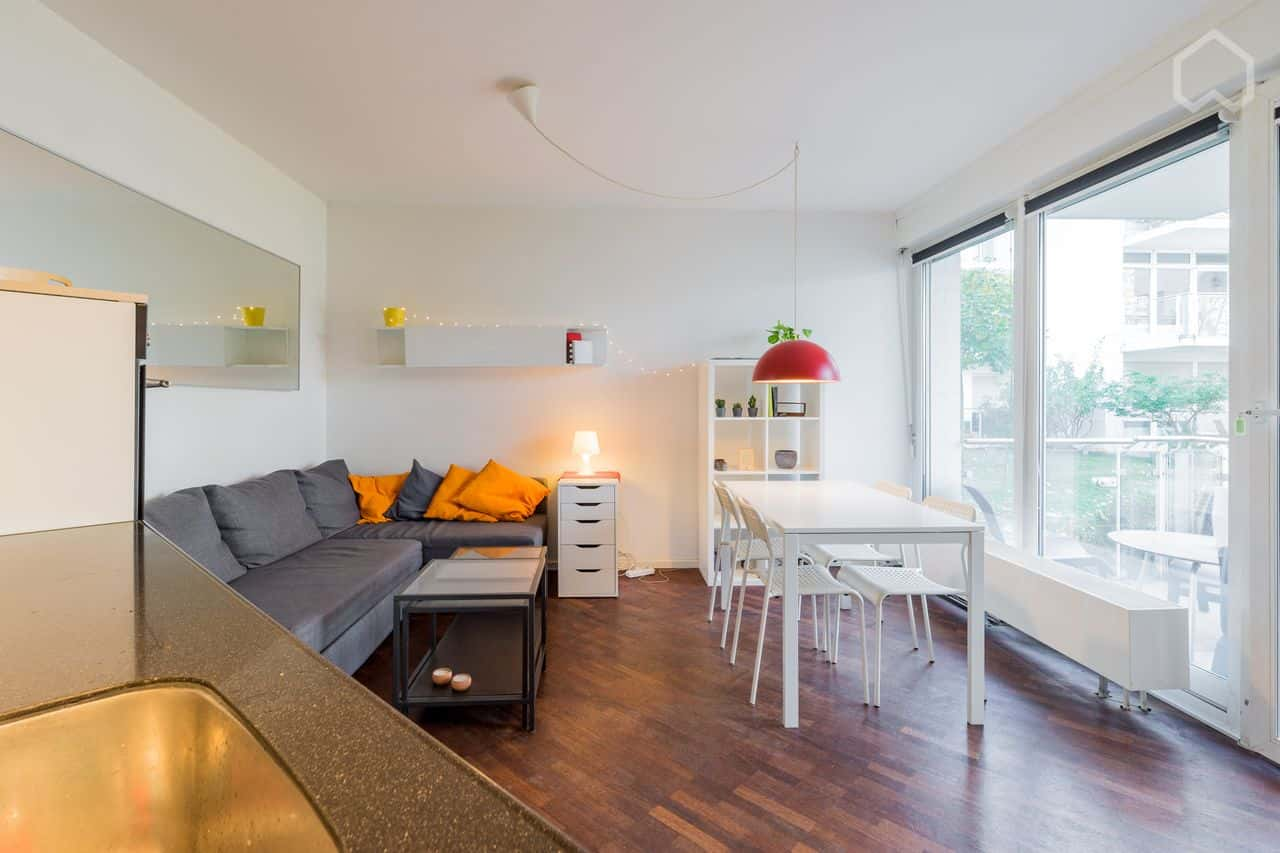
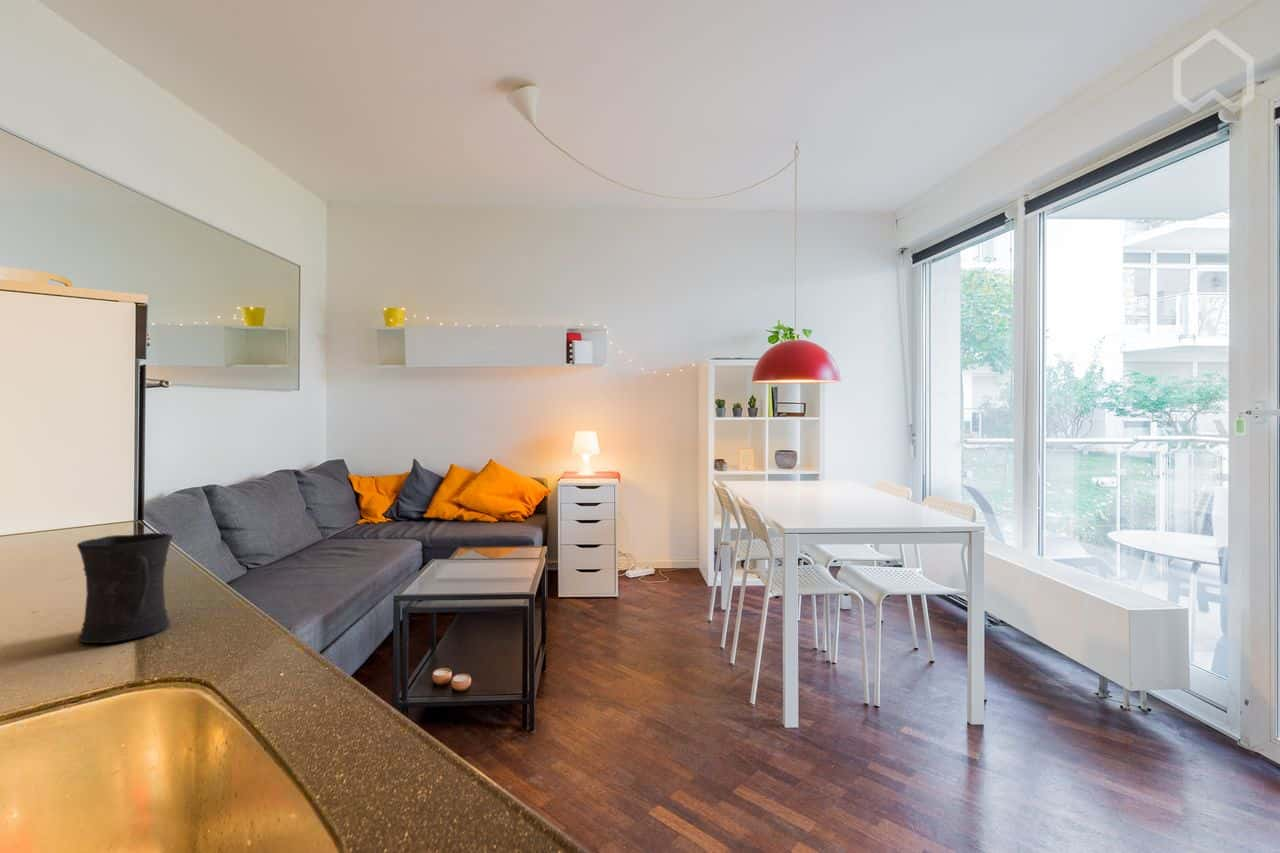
+ mug (127, 585)
